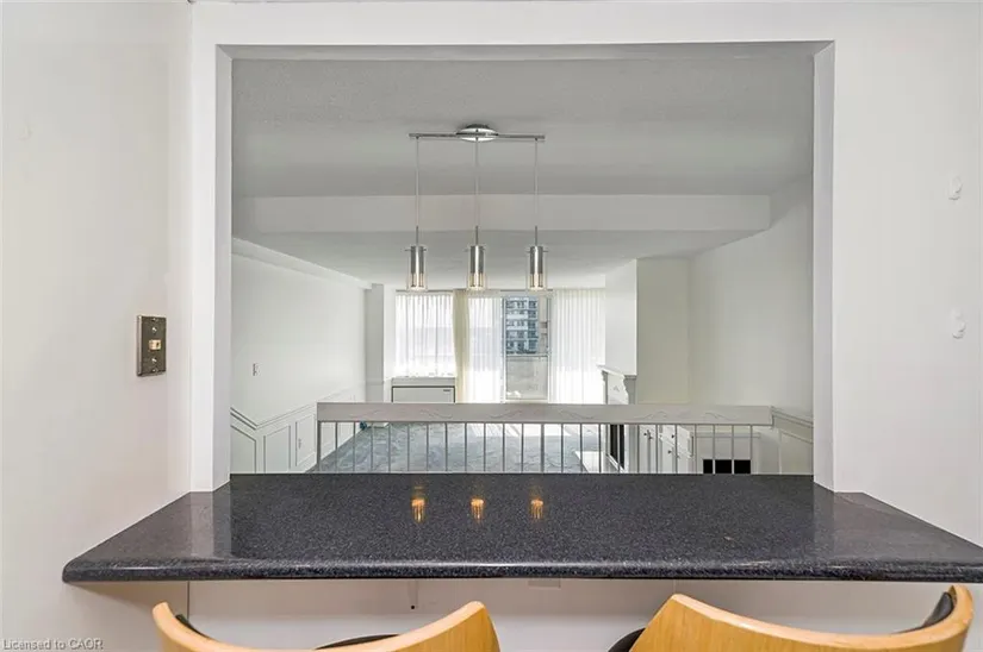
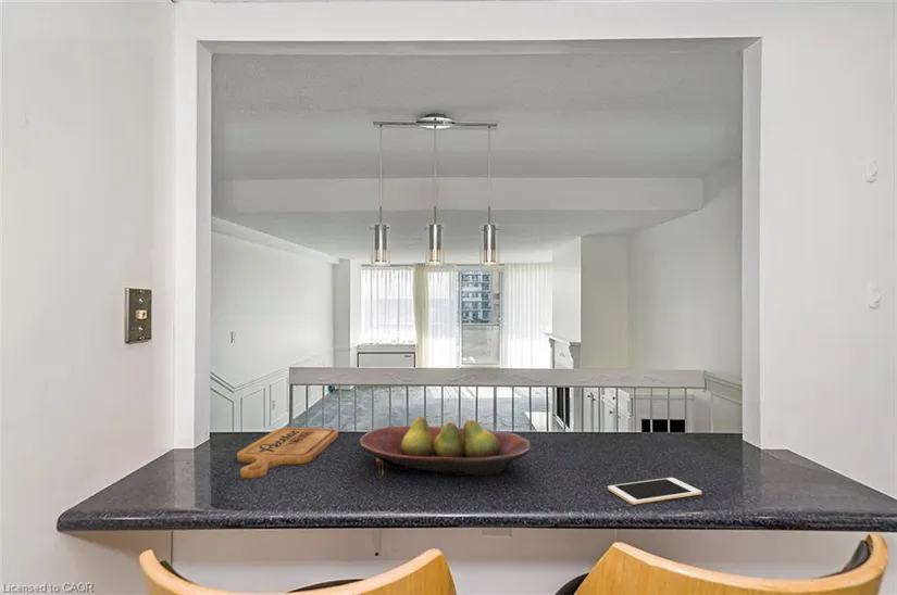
+ fruit bowl (444, 442)
+ cell phone (653, 490)
+ cutting board (283, 450)
